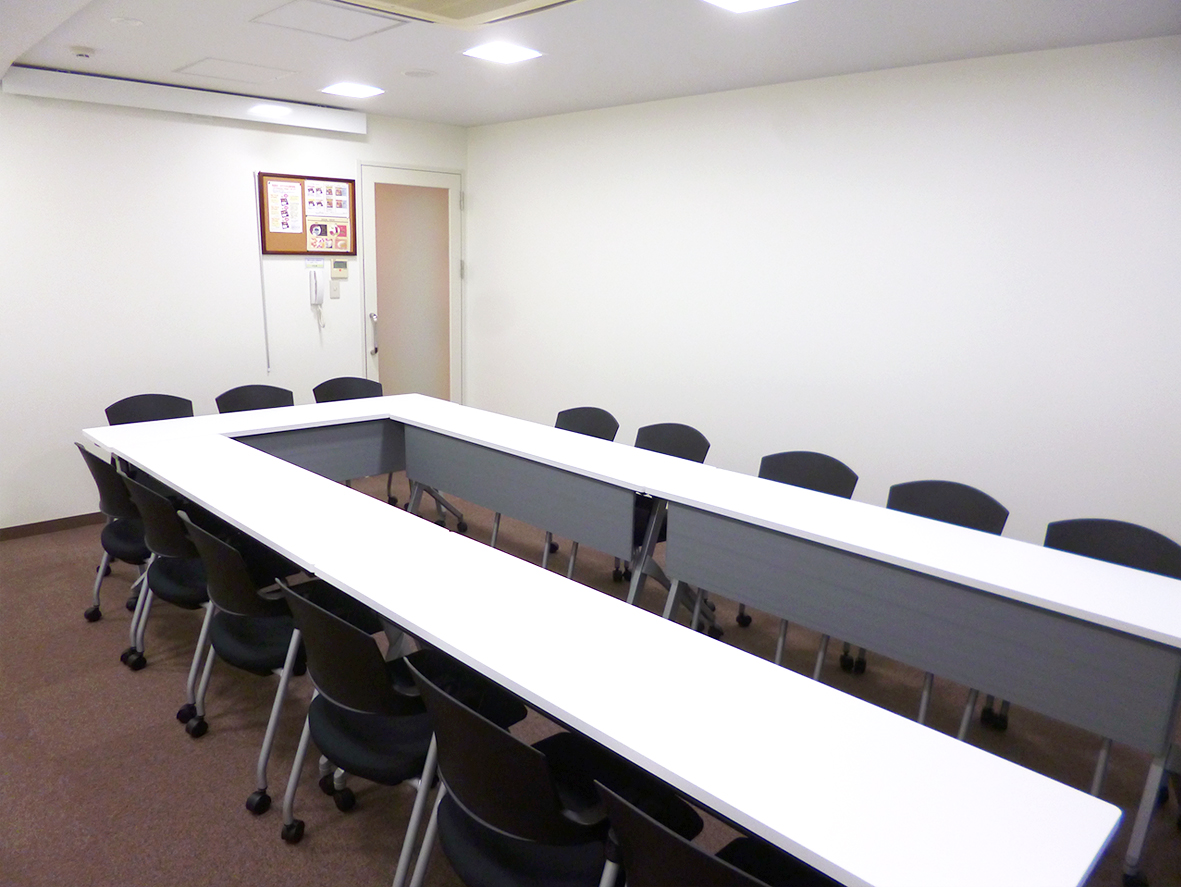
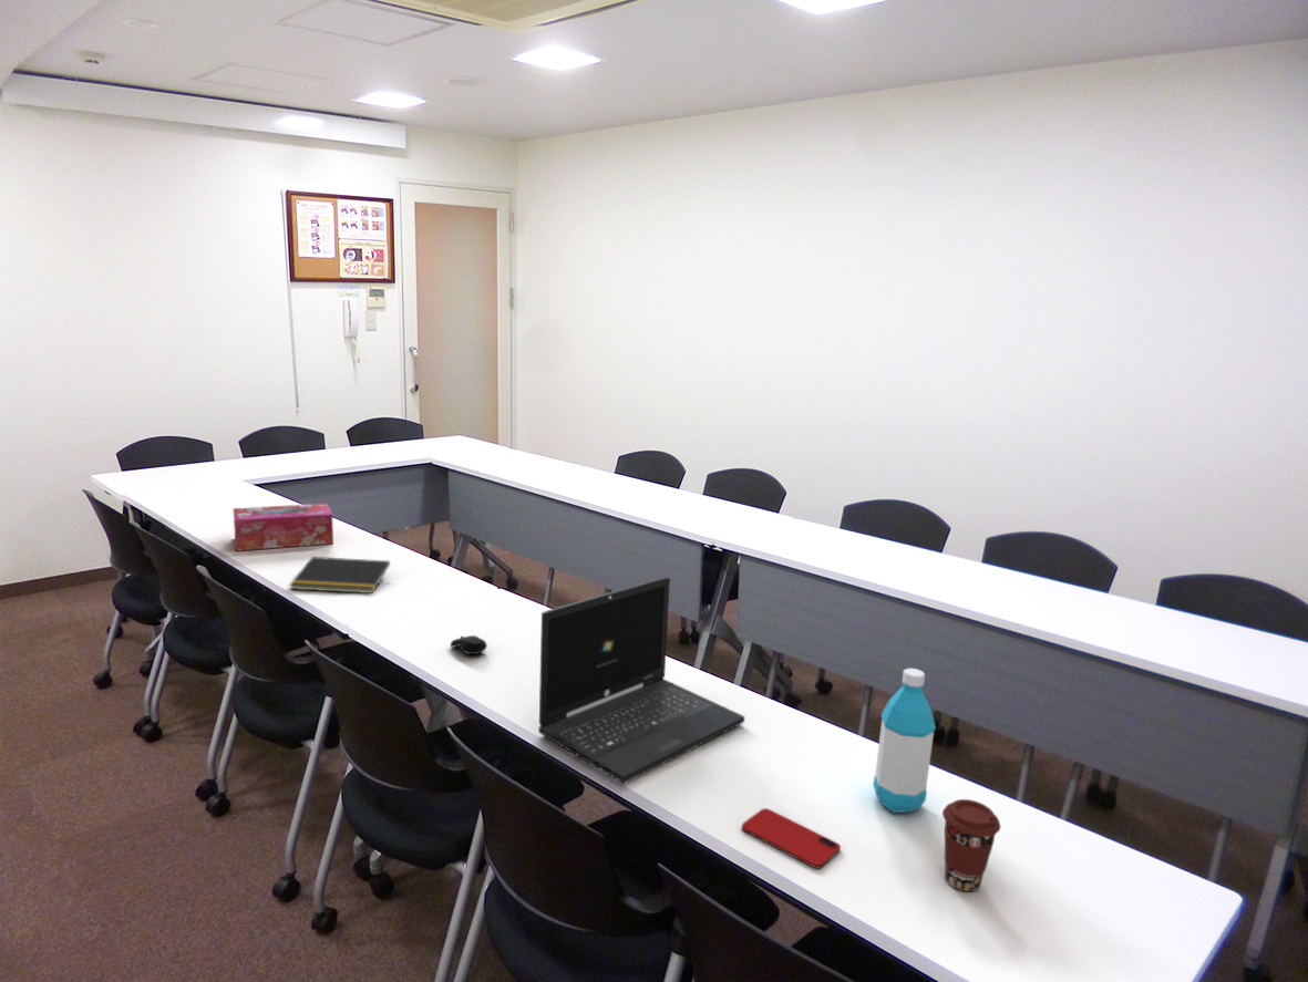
+ coffee cup (967, 846)
+ water bottle (905, 738)
+ smartphone (790, 836)
+ notepad (341, 573)
+ tissue box (282, 526)
+ computer mouse (468, 643)
+ laptop (647, 670)
